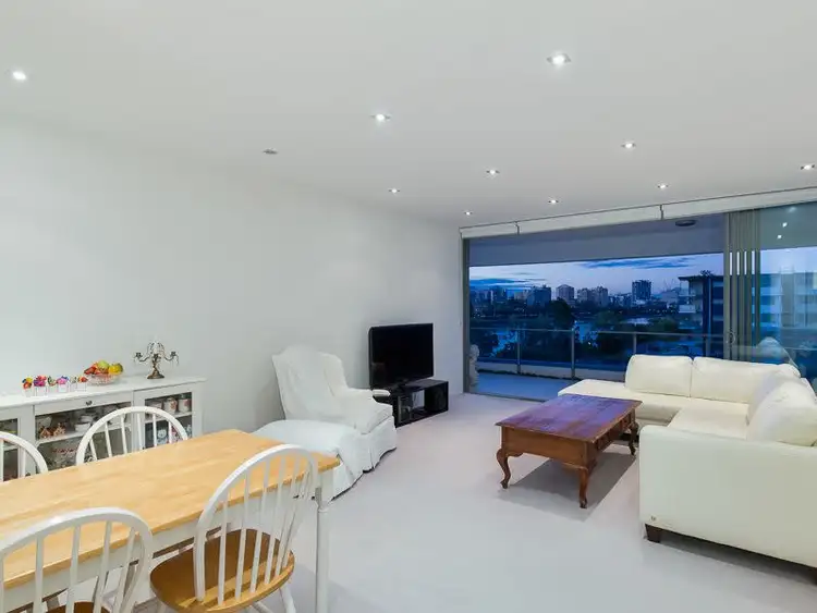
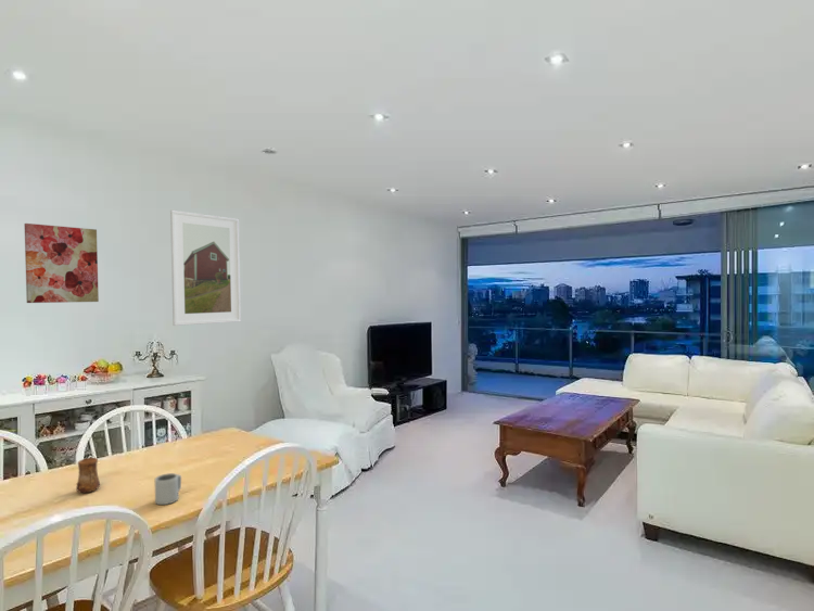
+ cup (88, 474)
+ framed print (207, 269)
+ wall art (63, 264)
+ cup (169, 487)
